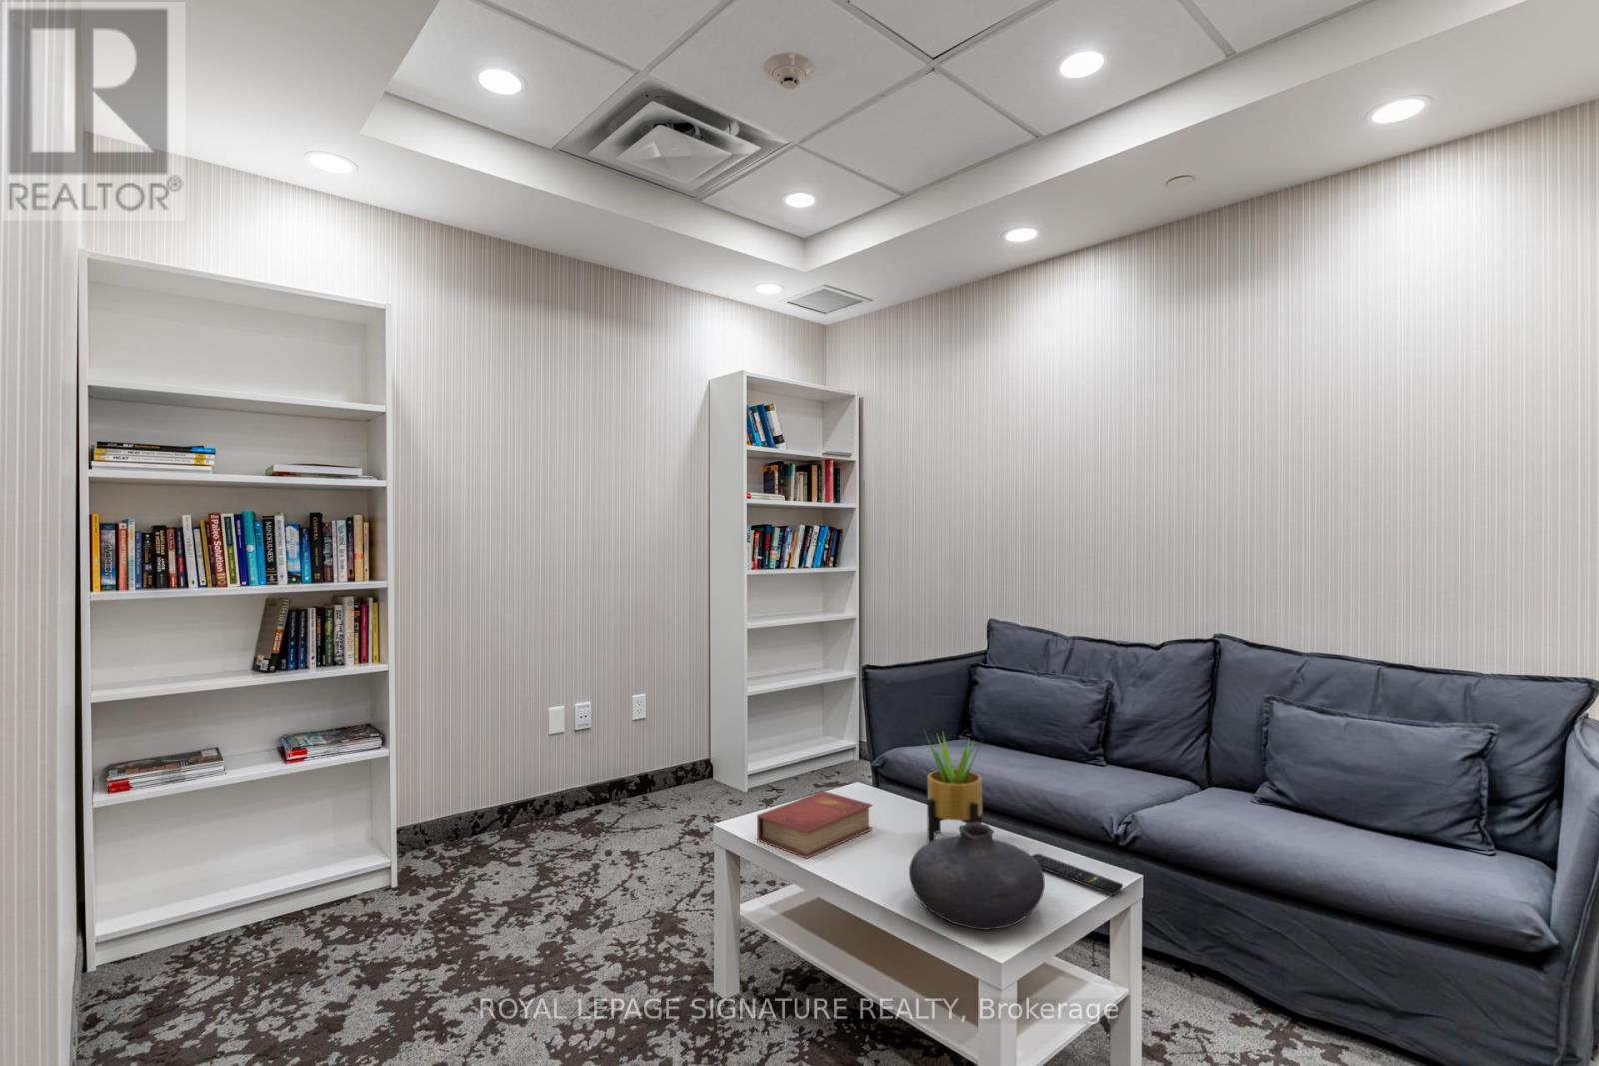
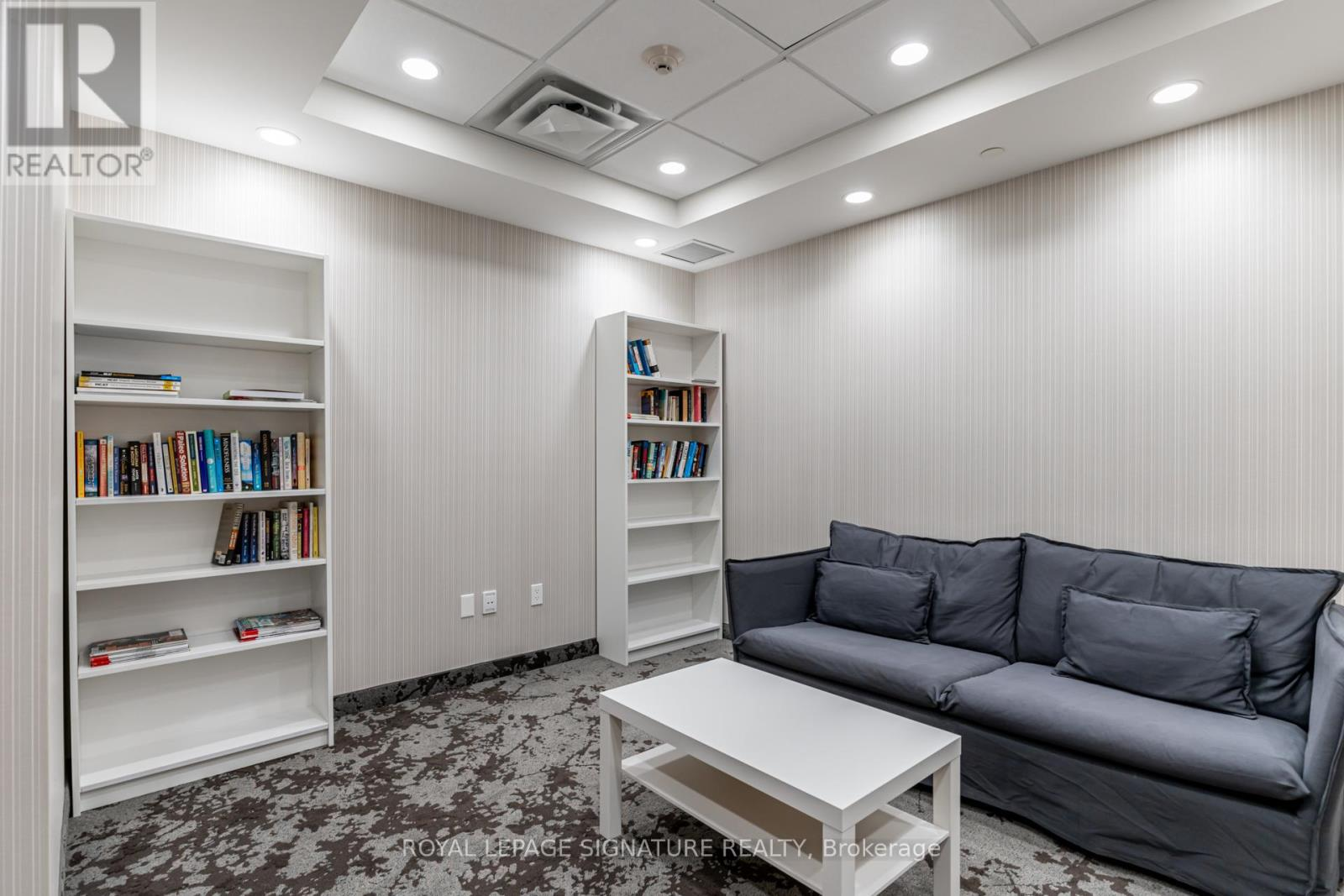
- vase (977, 866)
- book (815, 822)
- potted plant (954, 786)
- remote control (1071, 873)
